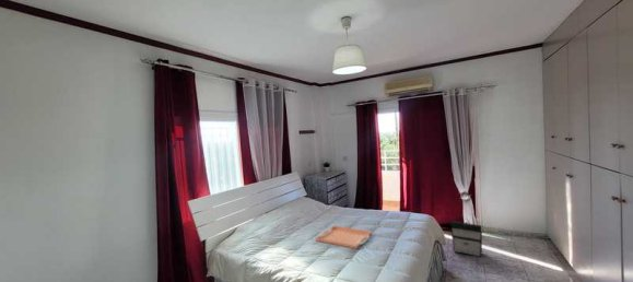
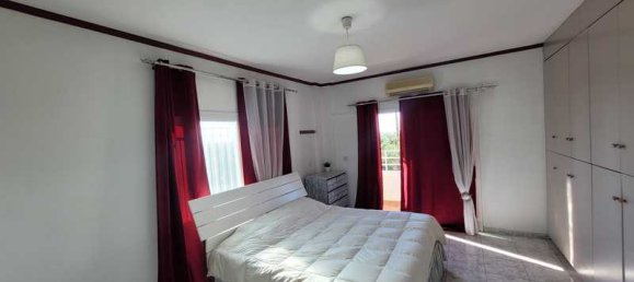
- serving tray (343, 235)
- backpack (466, 235)
